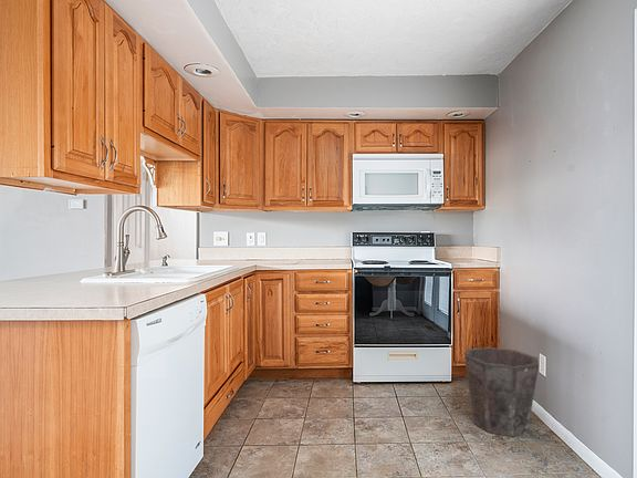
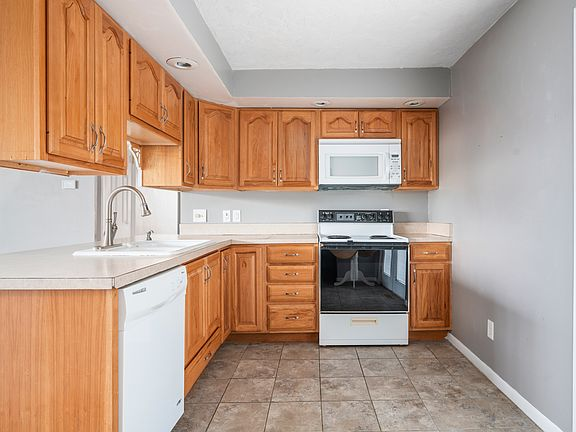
- waste bin (500, 389)
